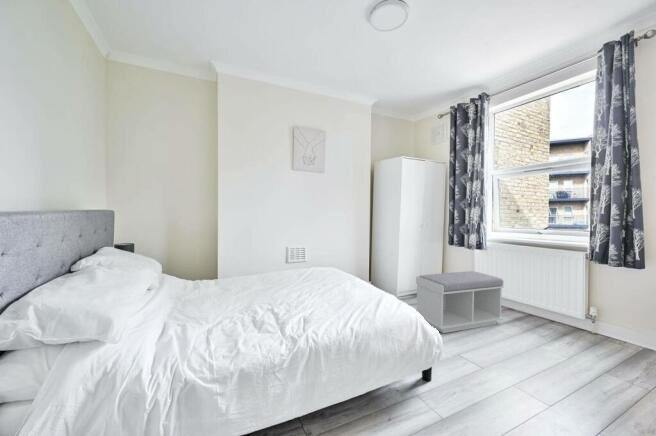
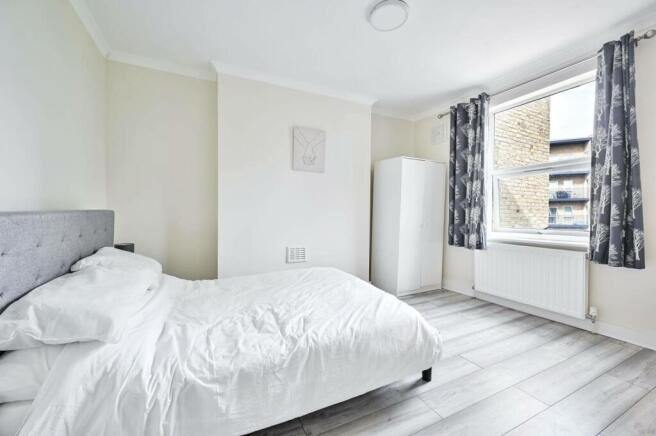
- bench (459, 298)
